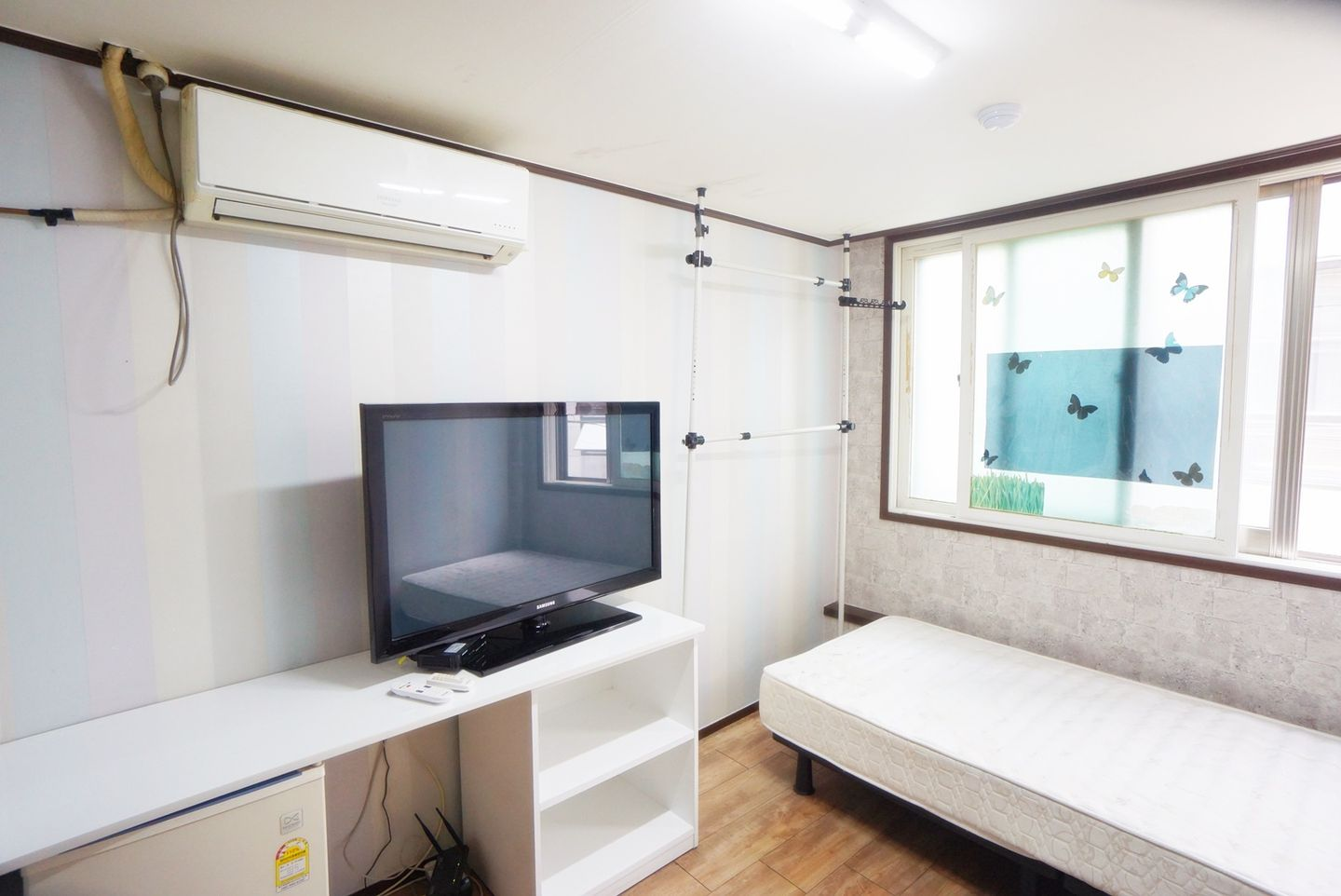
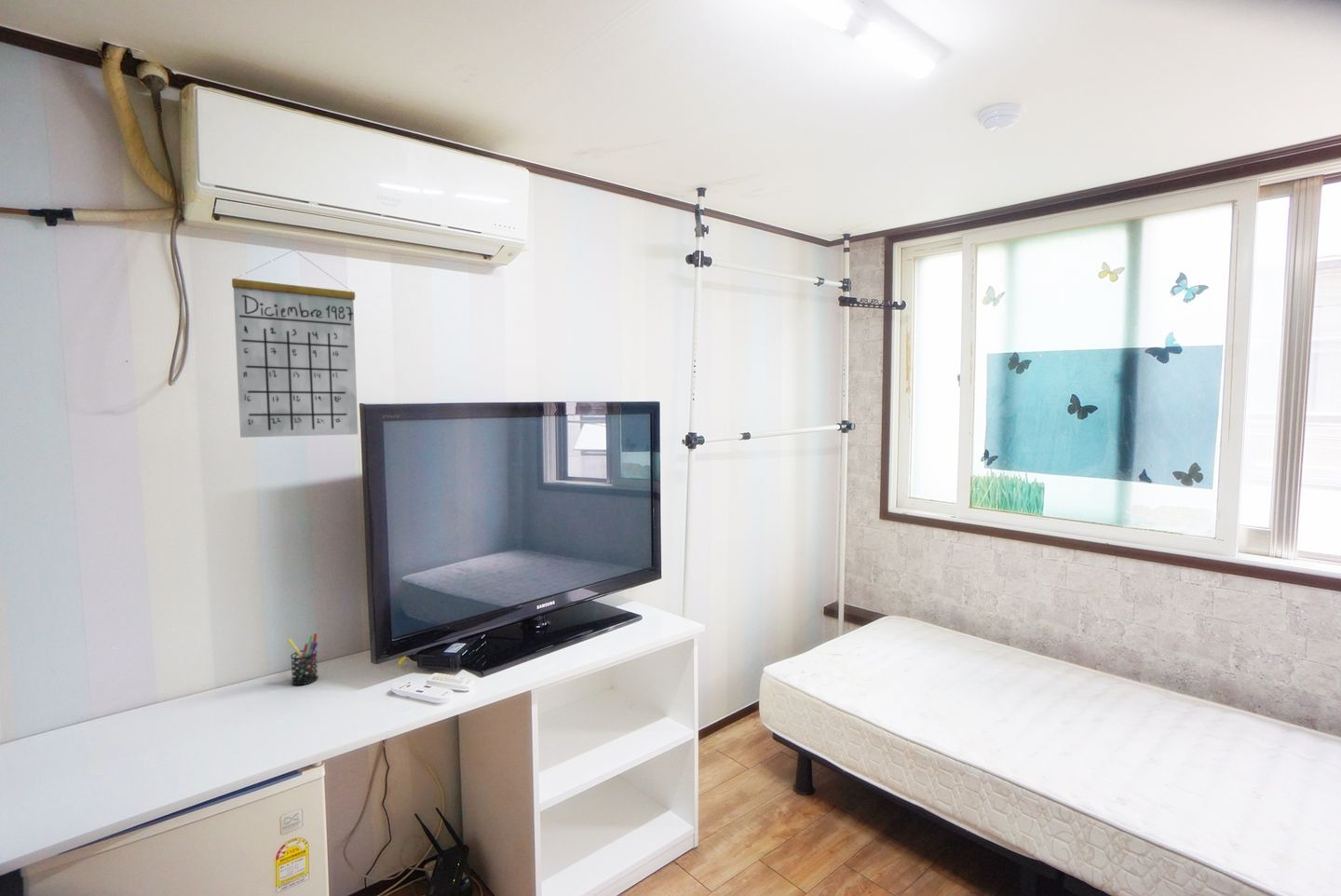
+ calendar (298, 343)
+ pen holder (306, 656)
